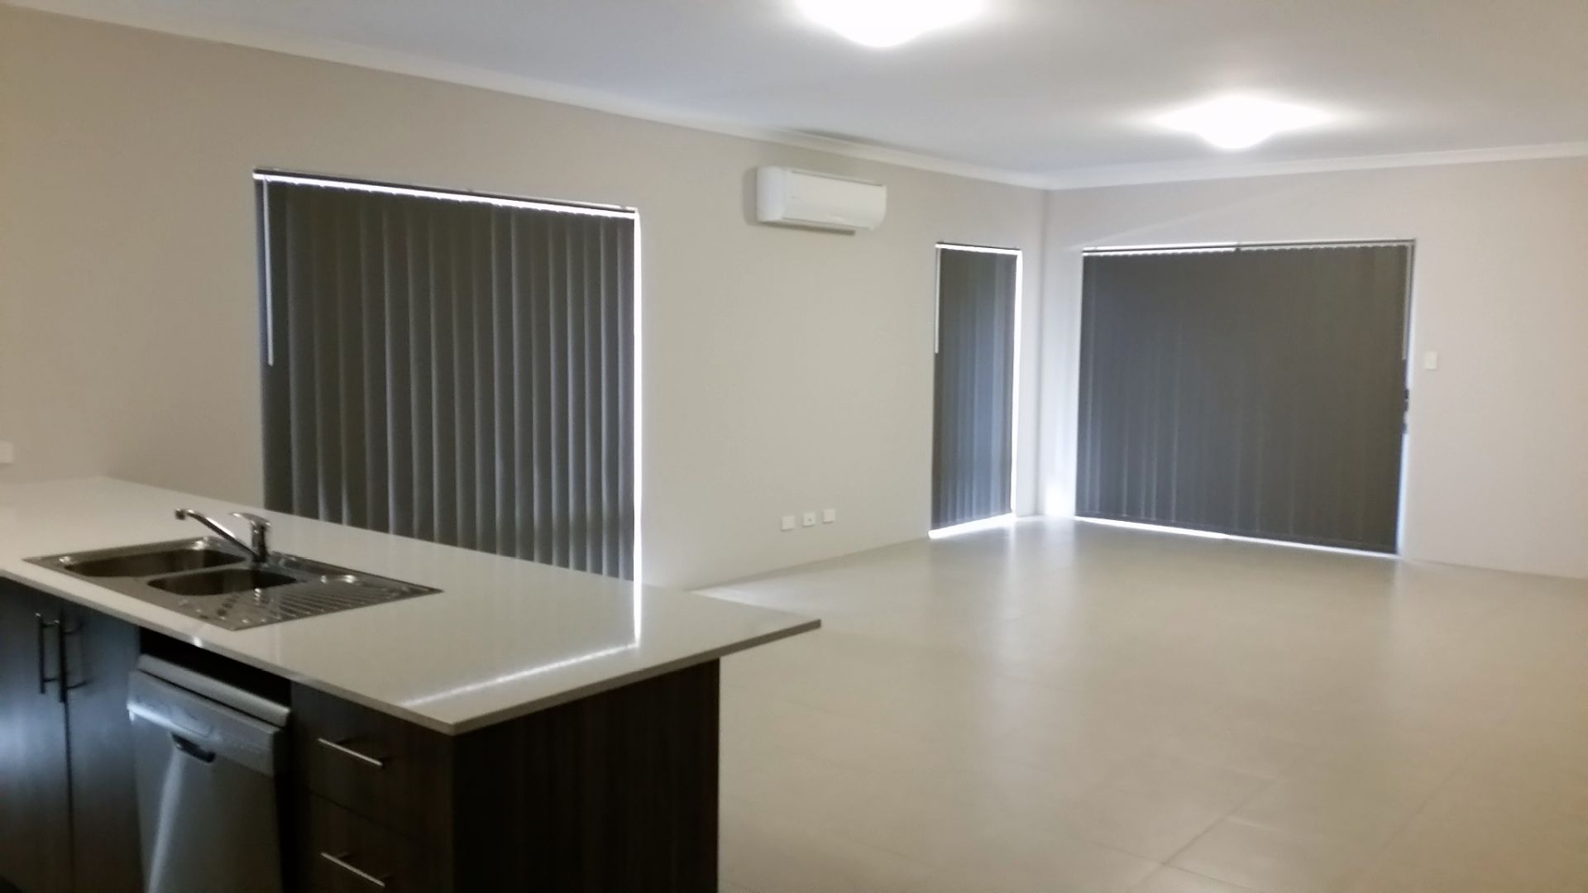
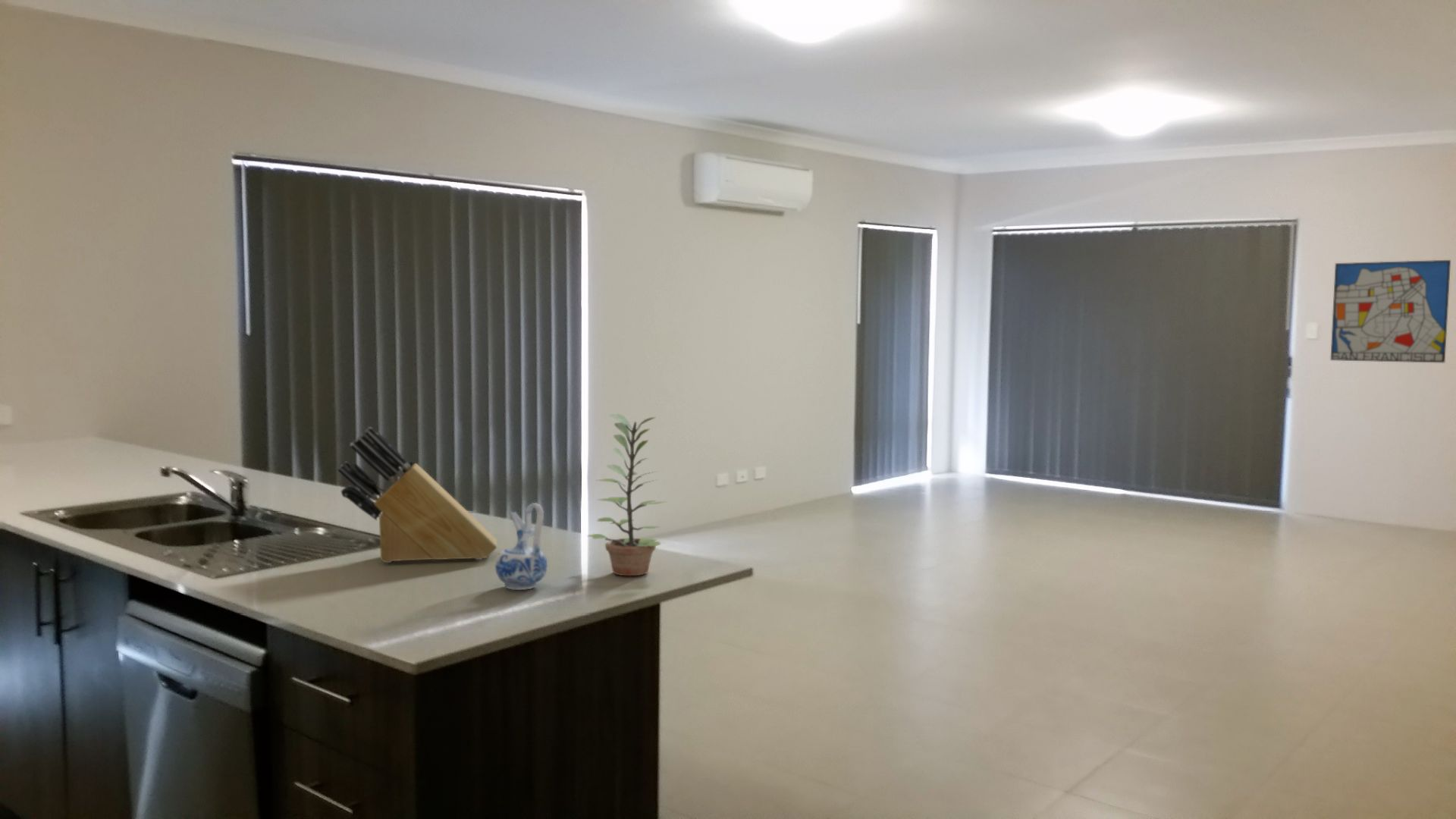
+ plant (626, 493)
+ knife block (419, 492)
+ ceramic pitcher (521, 544)
+ wall art (1389, 312)
